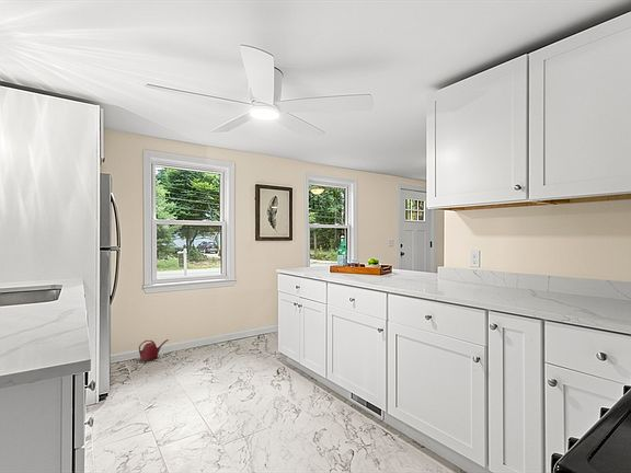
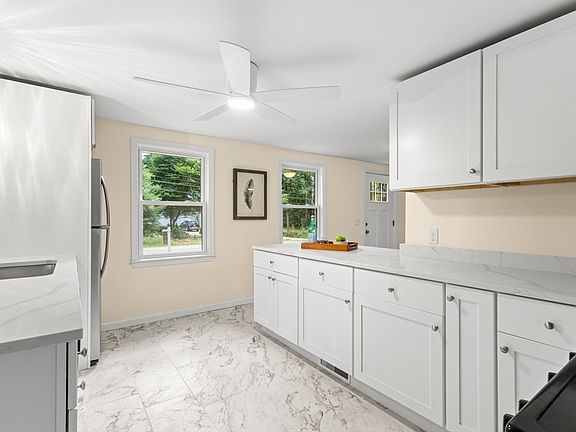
- watering can (153, 348)
